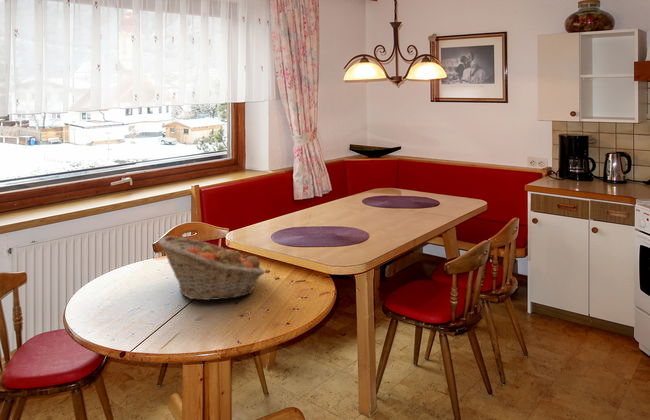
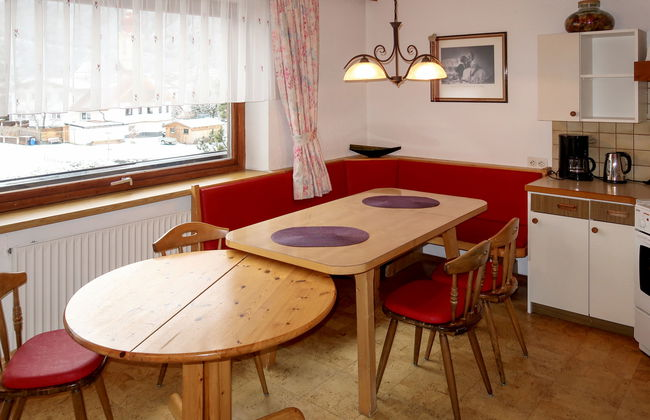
- fruit basket (211, 264)
